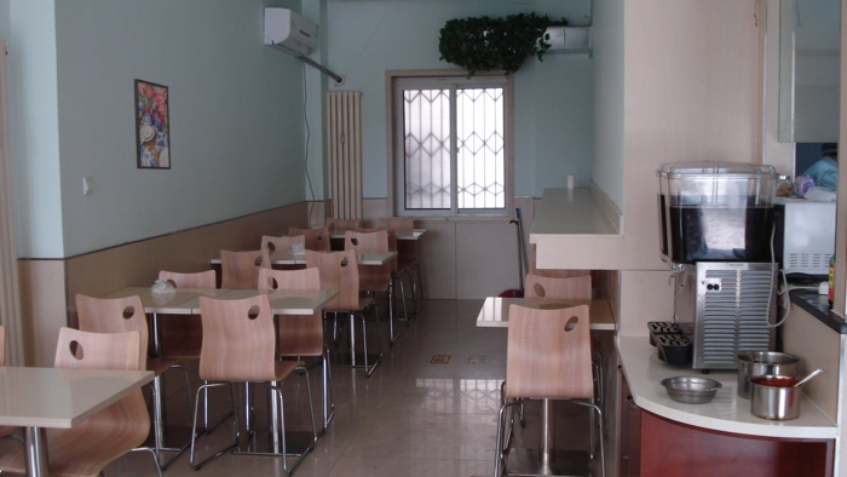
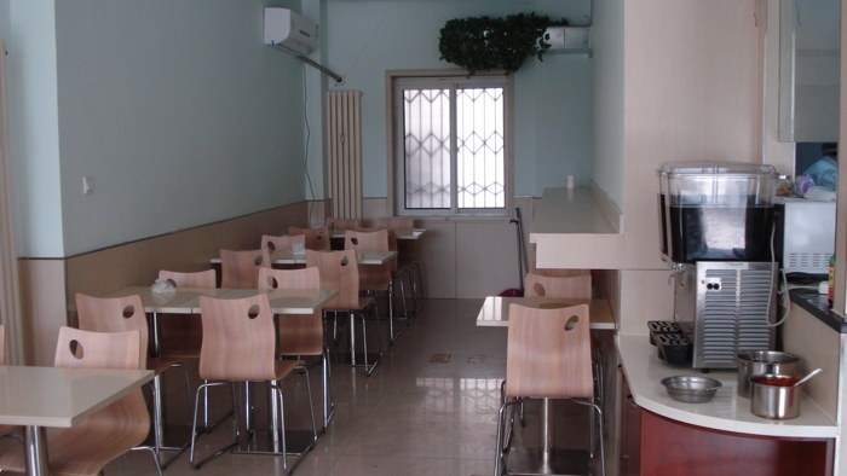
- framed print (152, 126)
